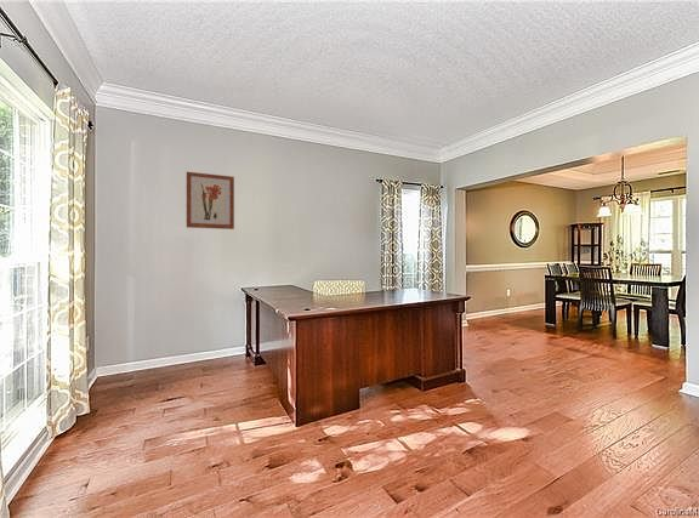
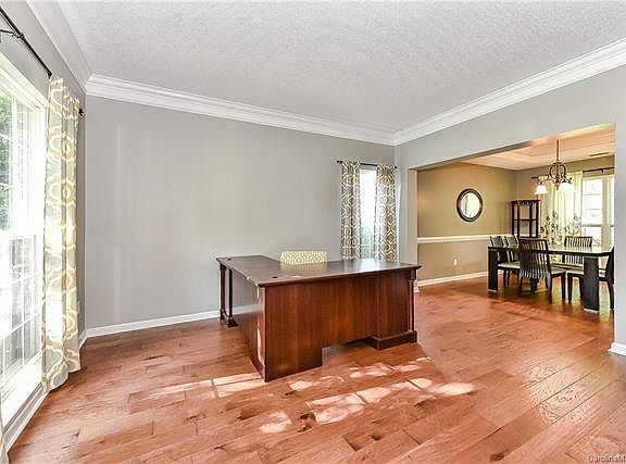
- wall art (210, 201)
